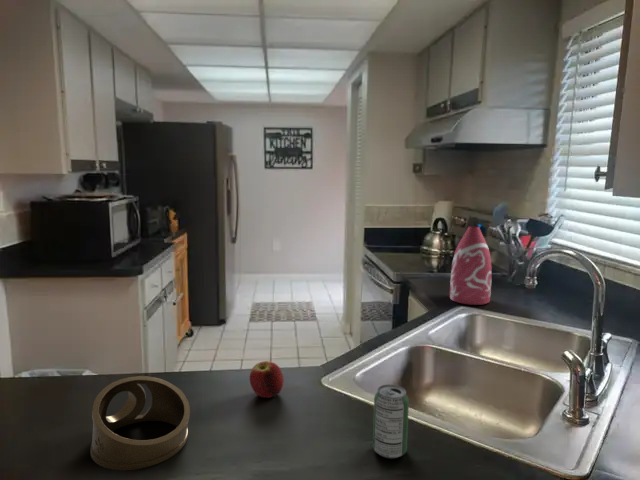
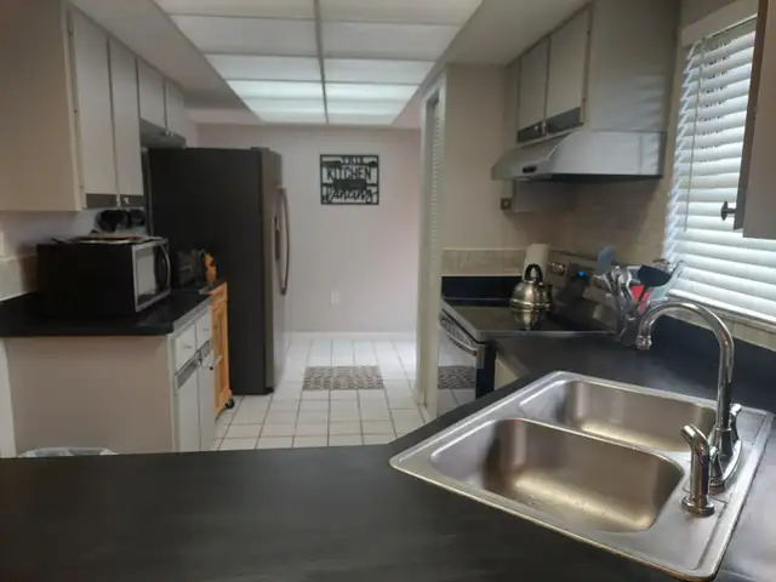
- fruit (266, 378)
- bottle (471, 263)
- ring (139, 416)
- beverage can (390, 420)
